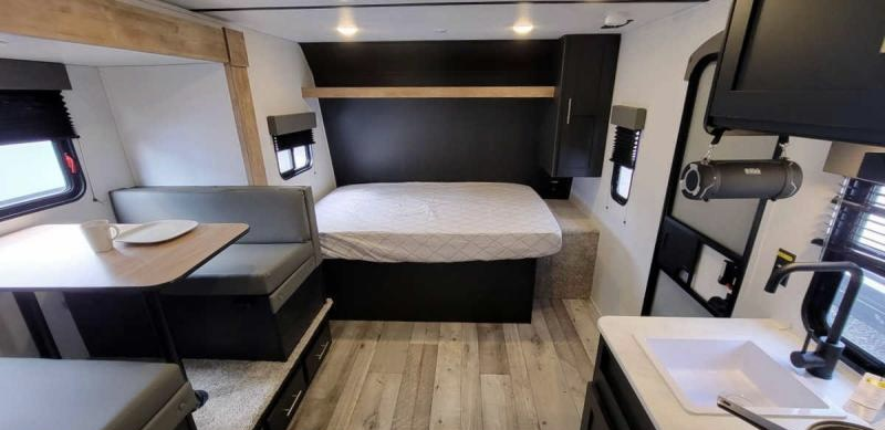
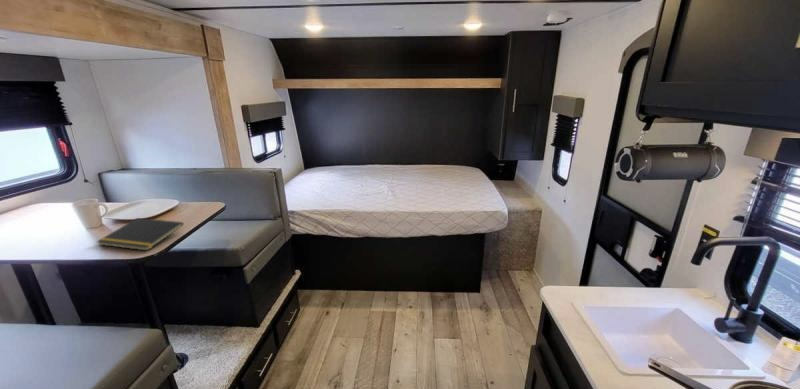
+ notepad (141, 232)
